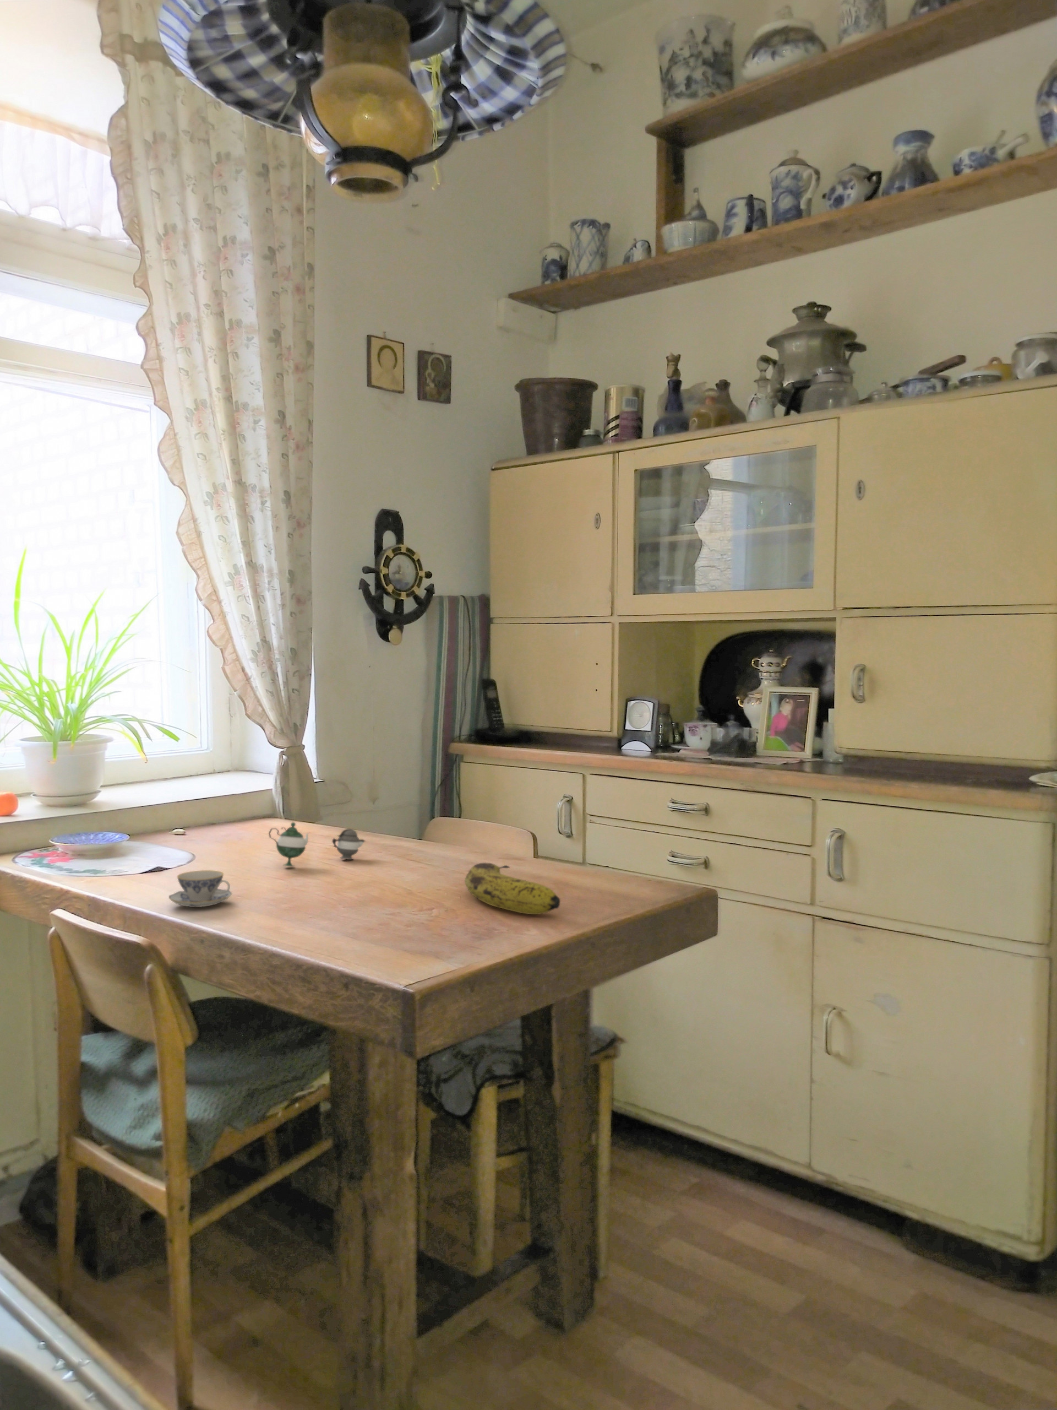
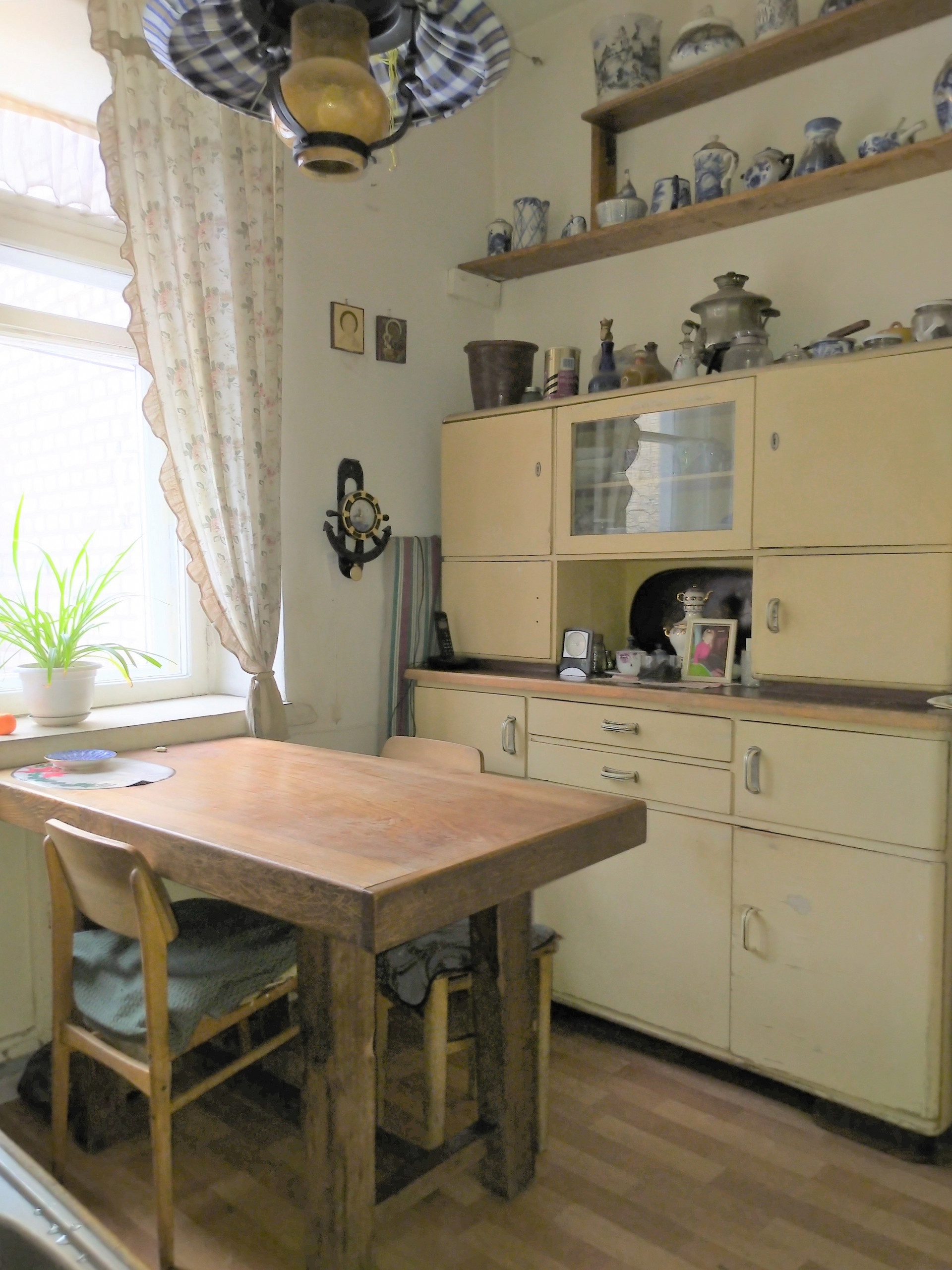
- chinaware (201, 889)
- fruit (520, 885)
- teapot (308, 840)
